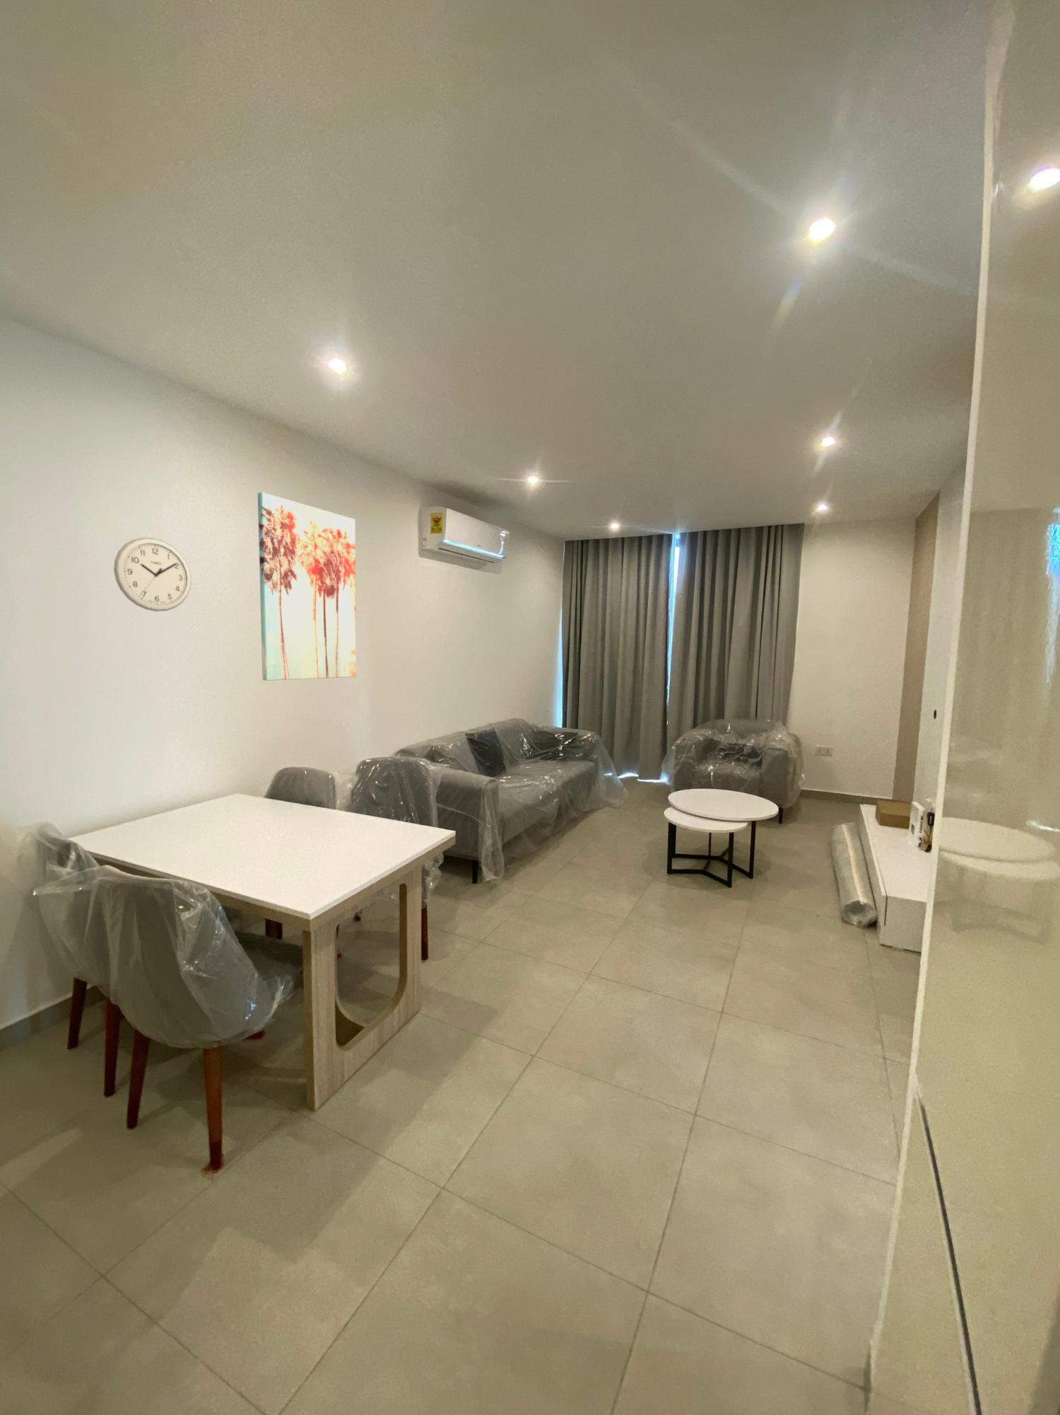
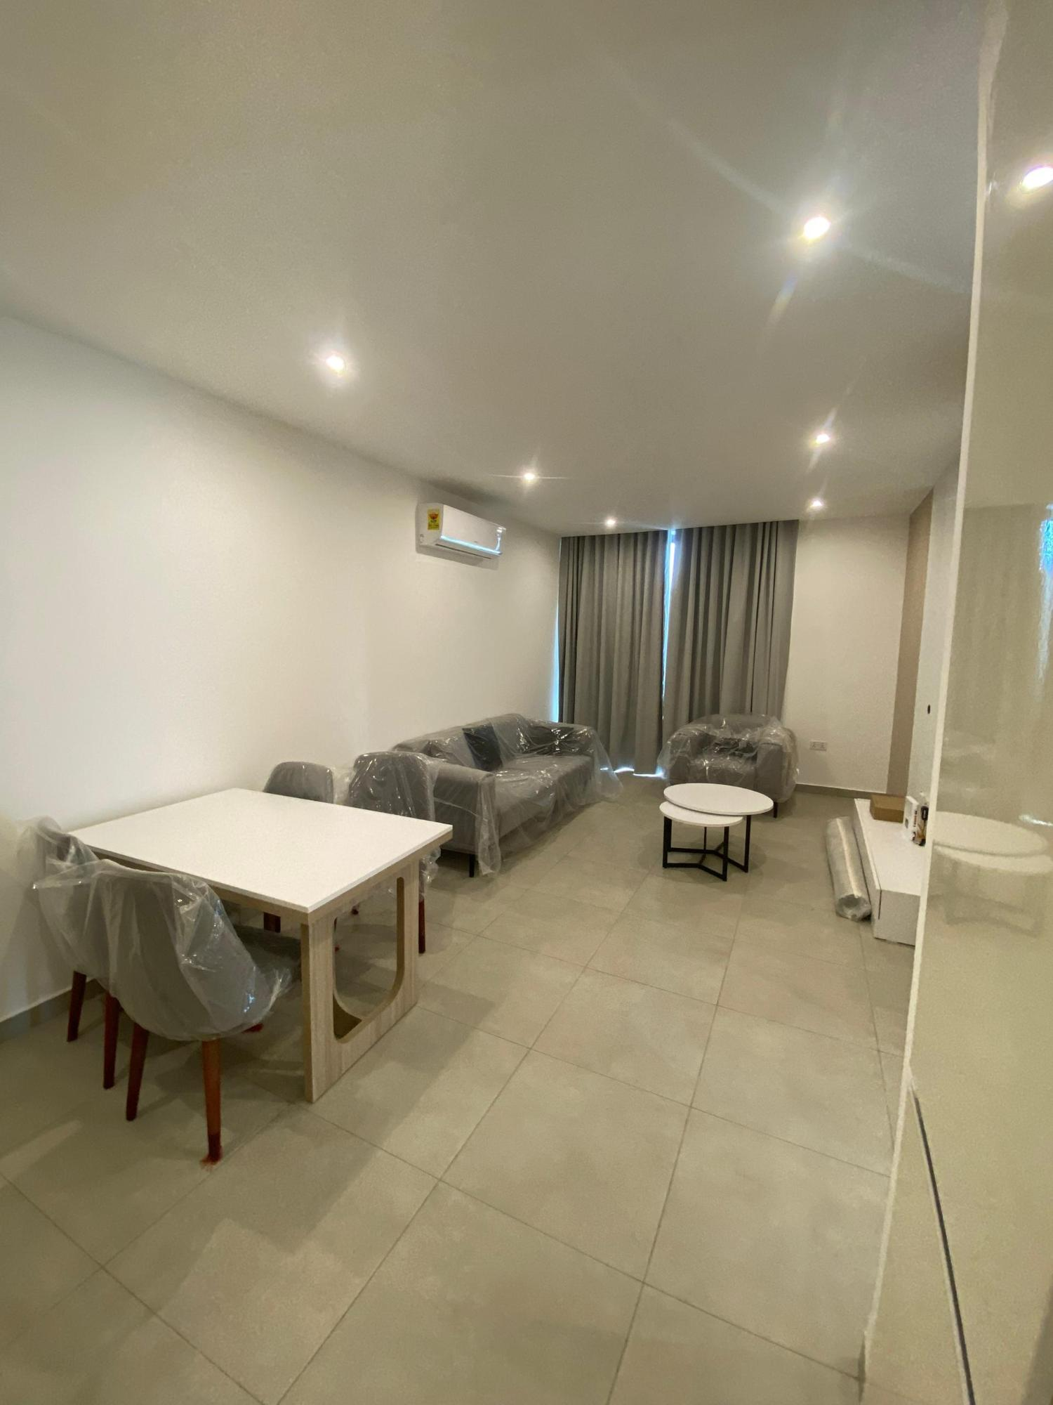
- wall clock (156, 575)
- wall art (312, 594)
